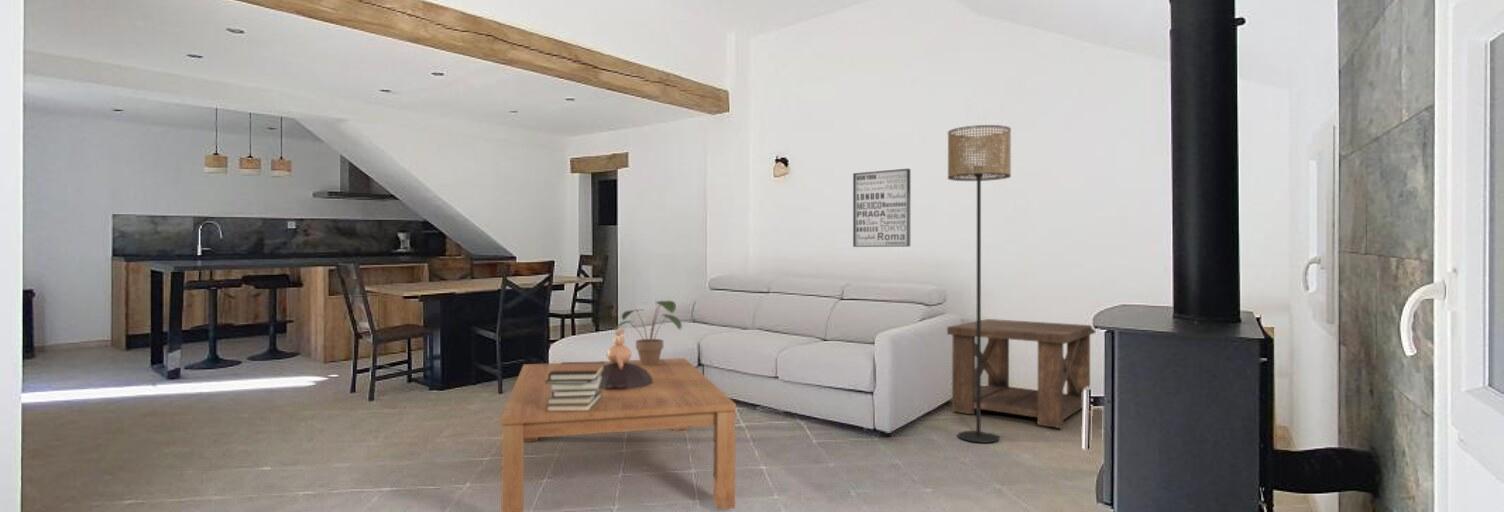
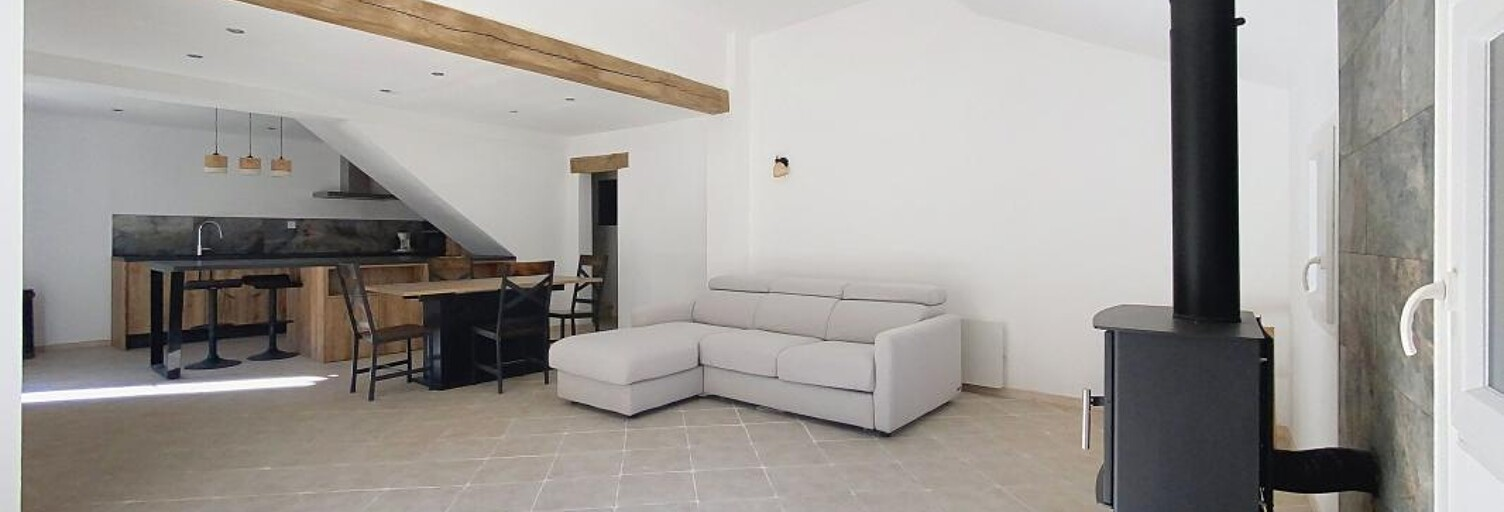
- wall art (881, 209)
- book stack (577, 384)
- coffee table (613, 425)
- side table (1008, 368)
- decorative bowl (619, 356)
- potted plant (651, 331)
- floor lamp (978, 284)
